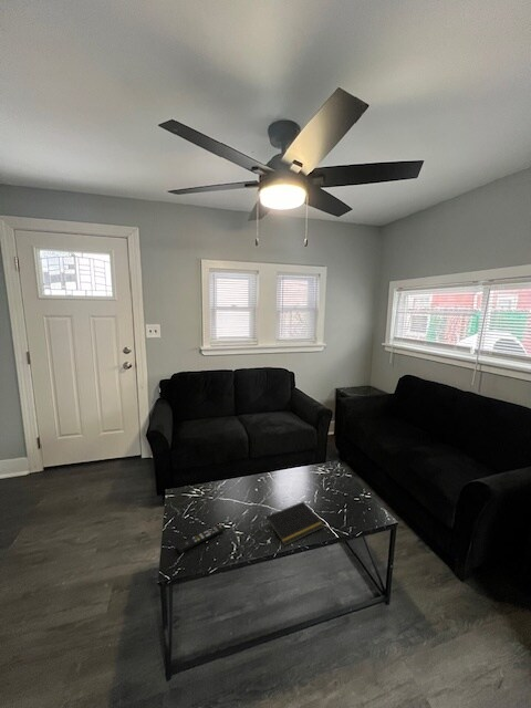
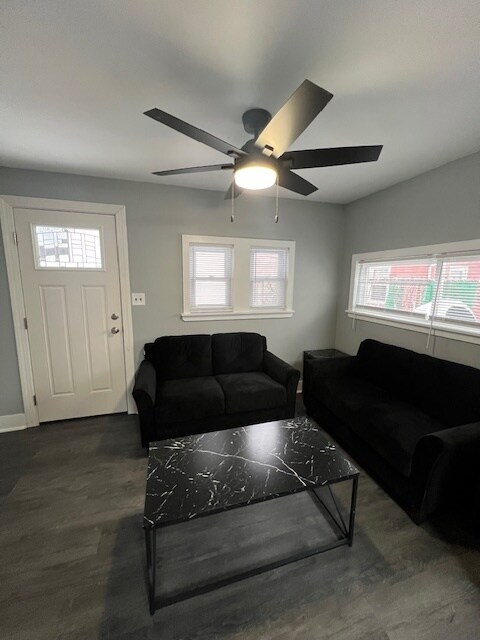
- remote control (201, 538)
- notepad (294, 521)
